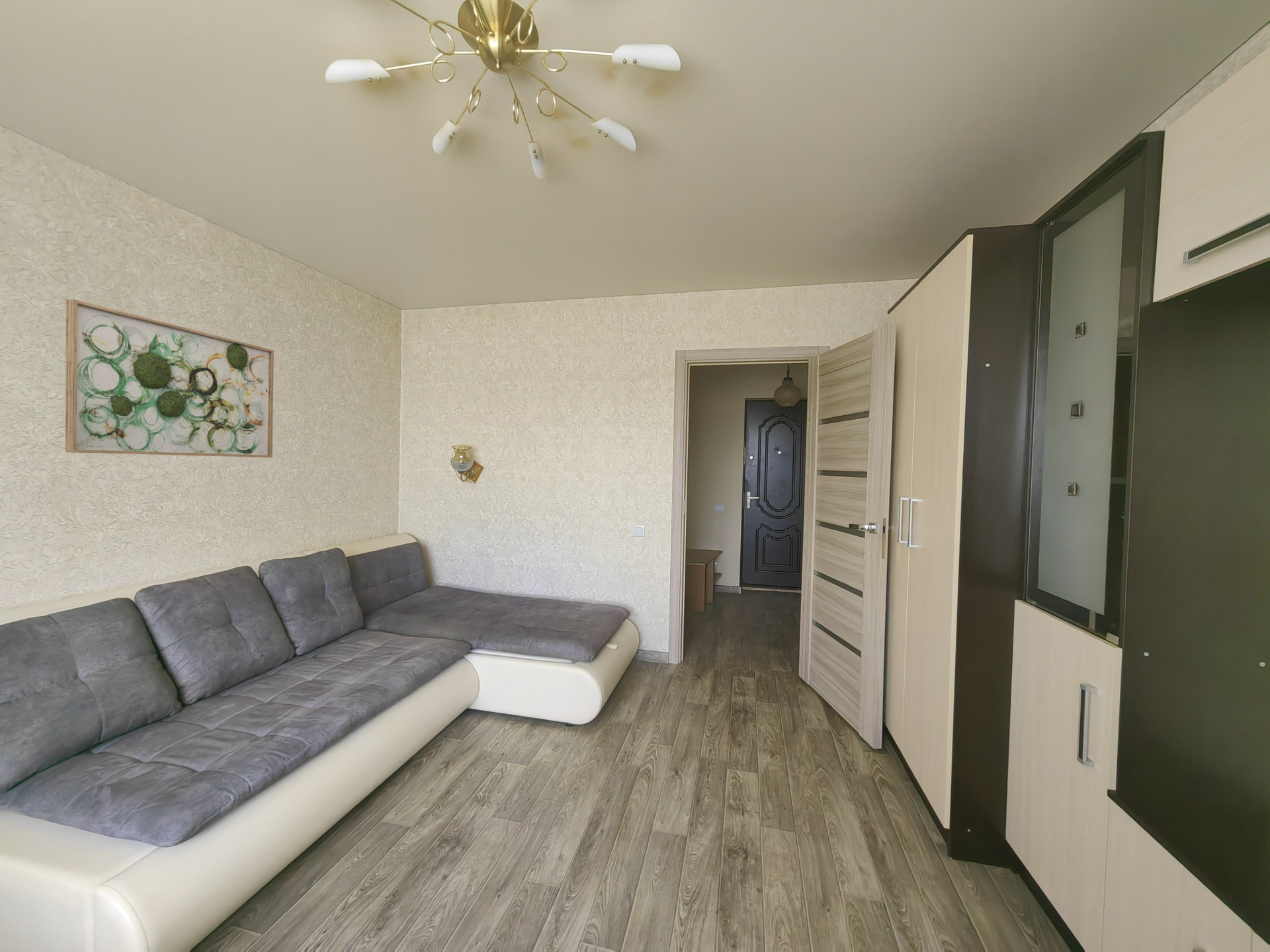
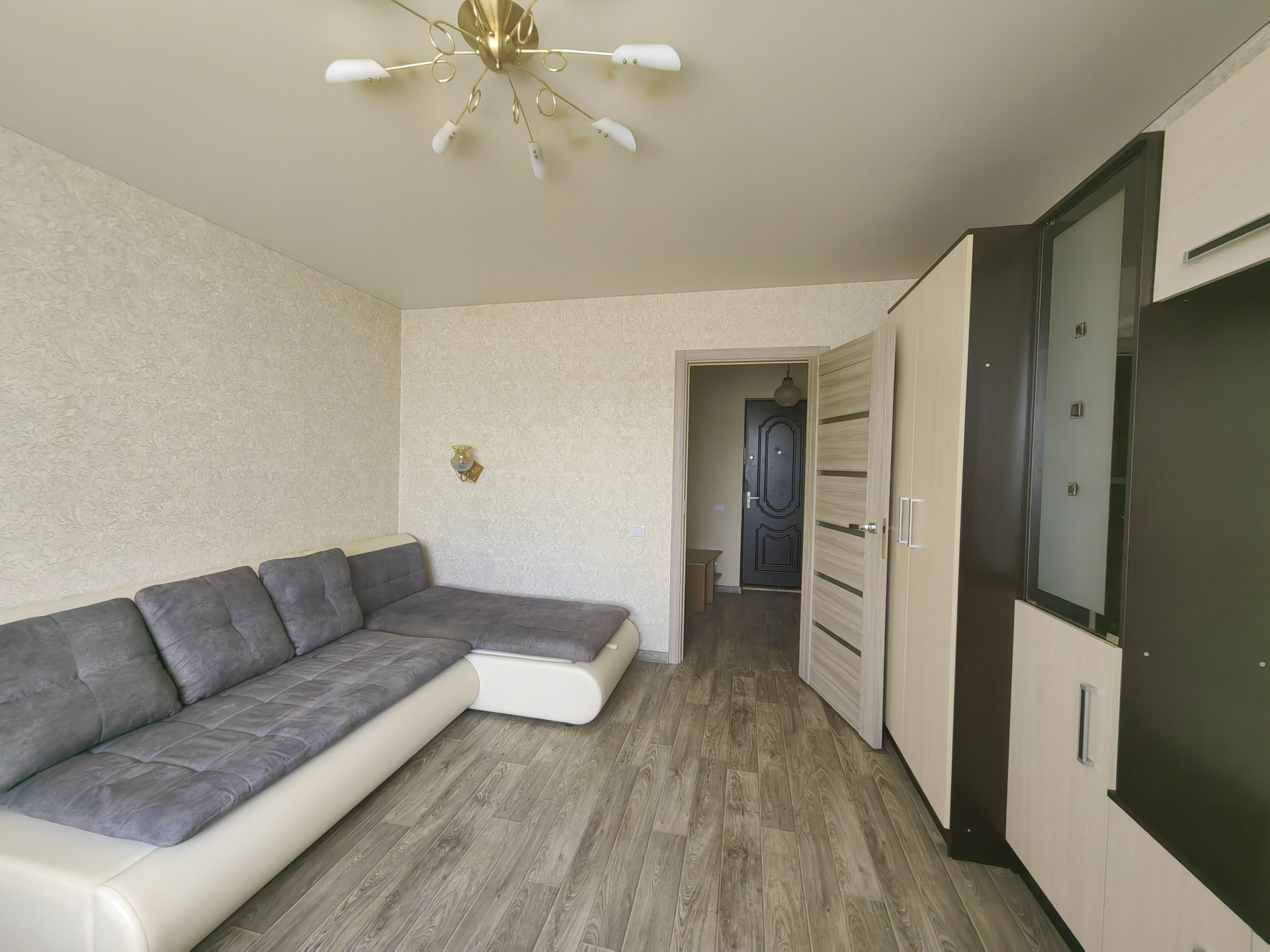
- wall art (189, 392)
